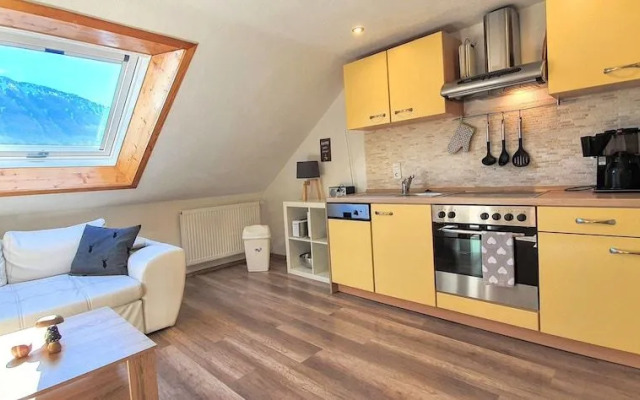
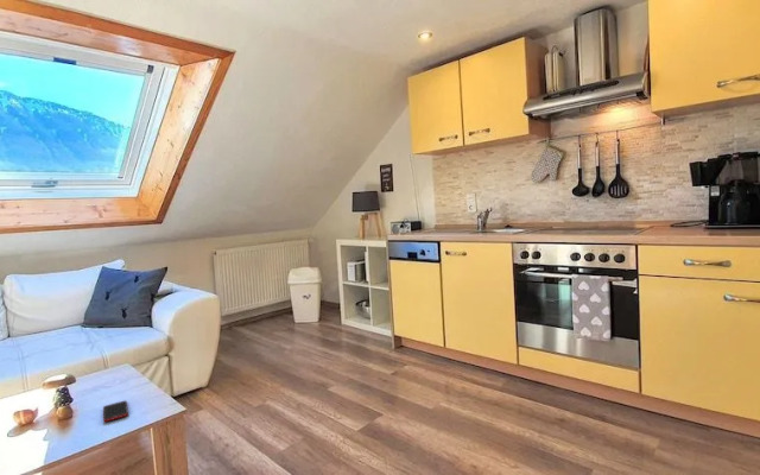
+ cell phone (115, 411)
